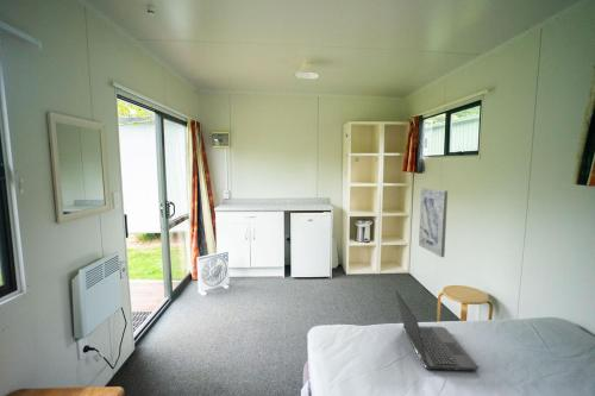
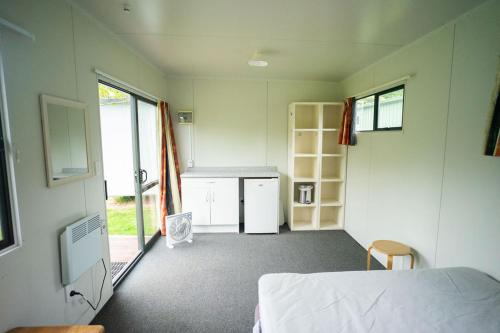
- laptop computer (432, 327)
- wall art (431, 220)
